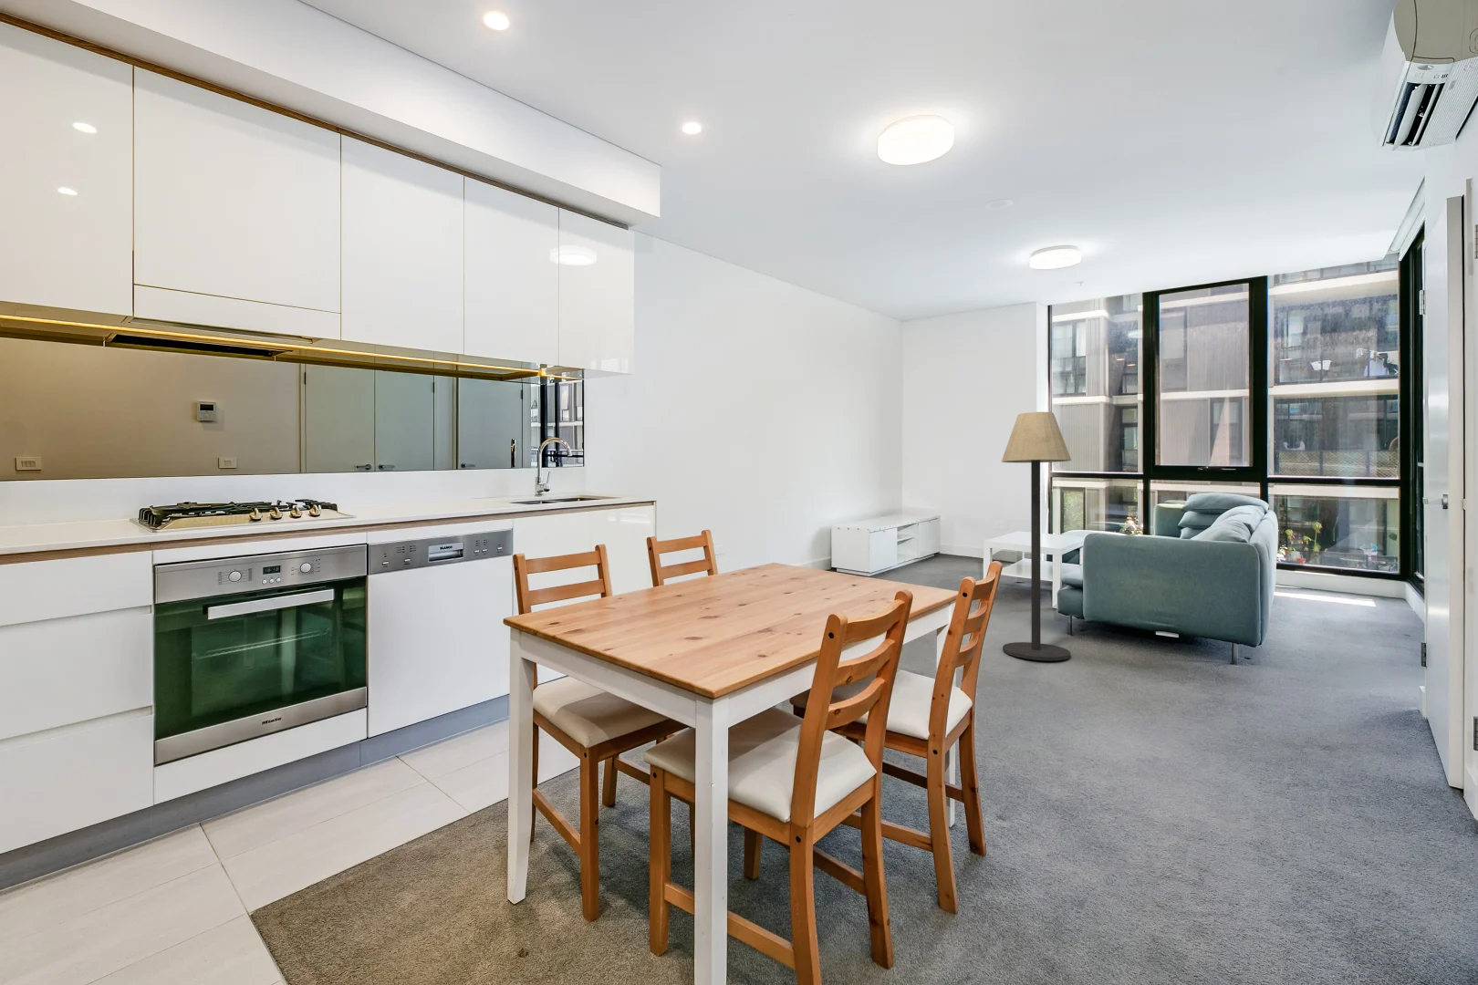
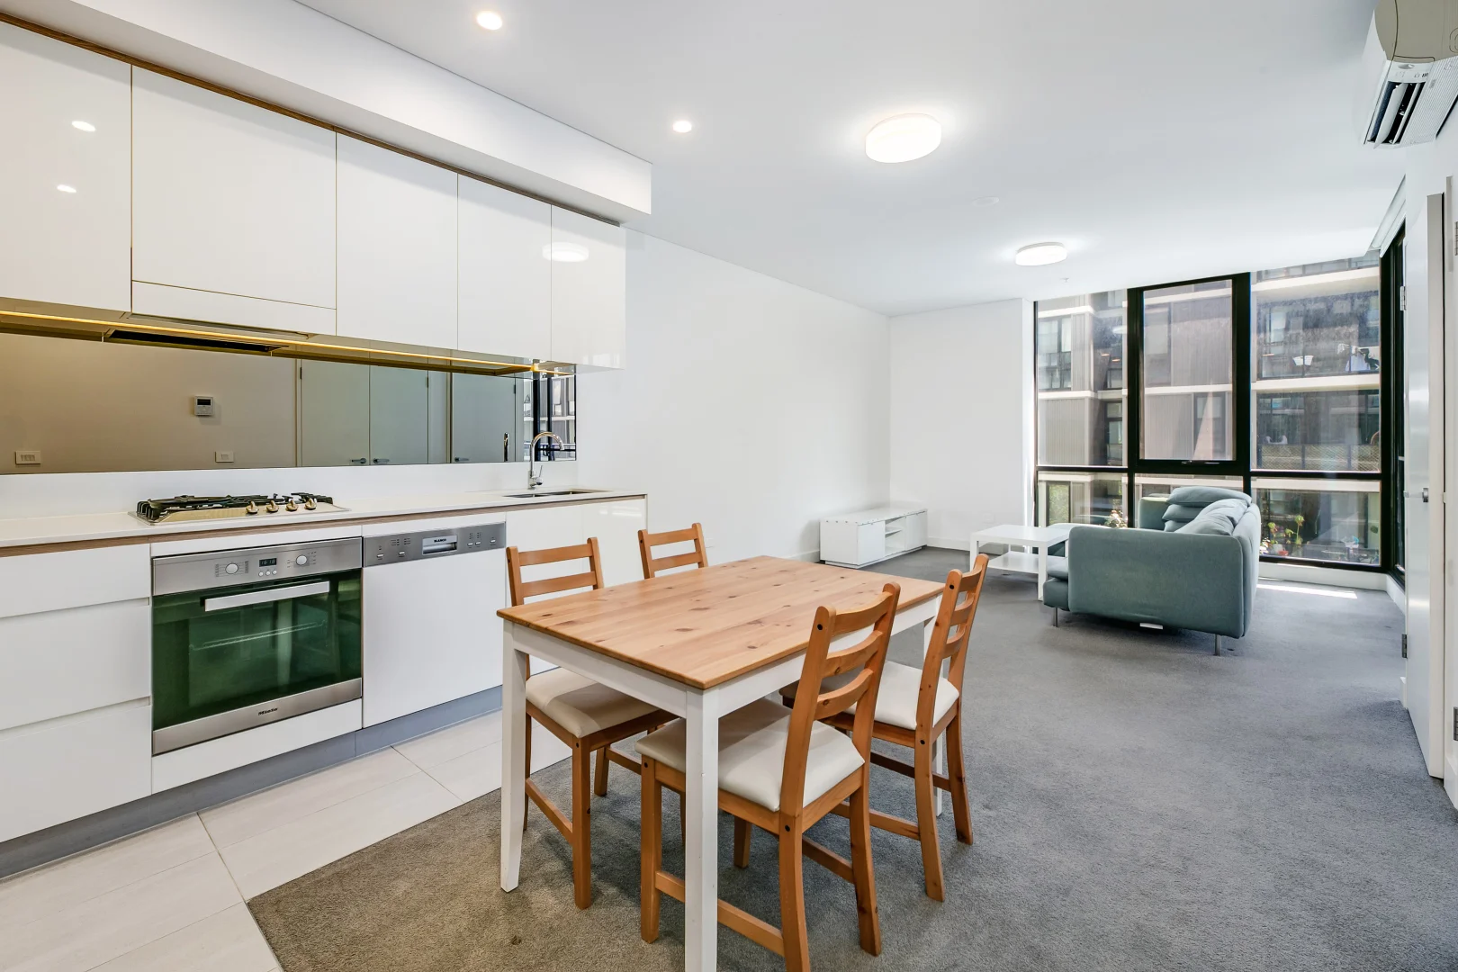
- floor lamp (1036, 533)
